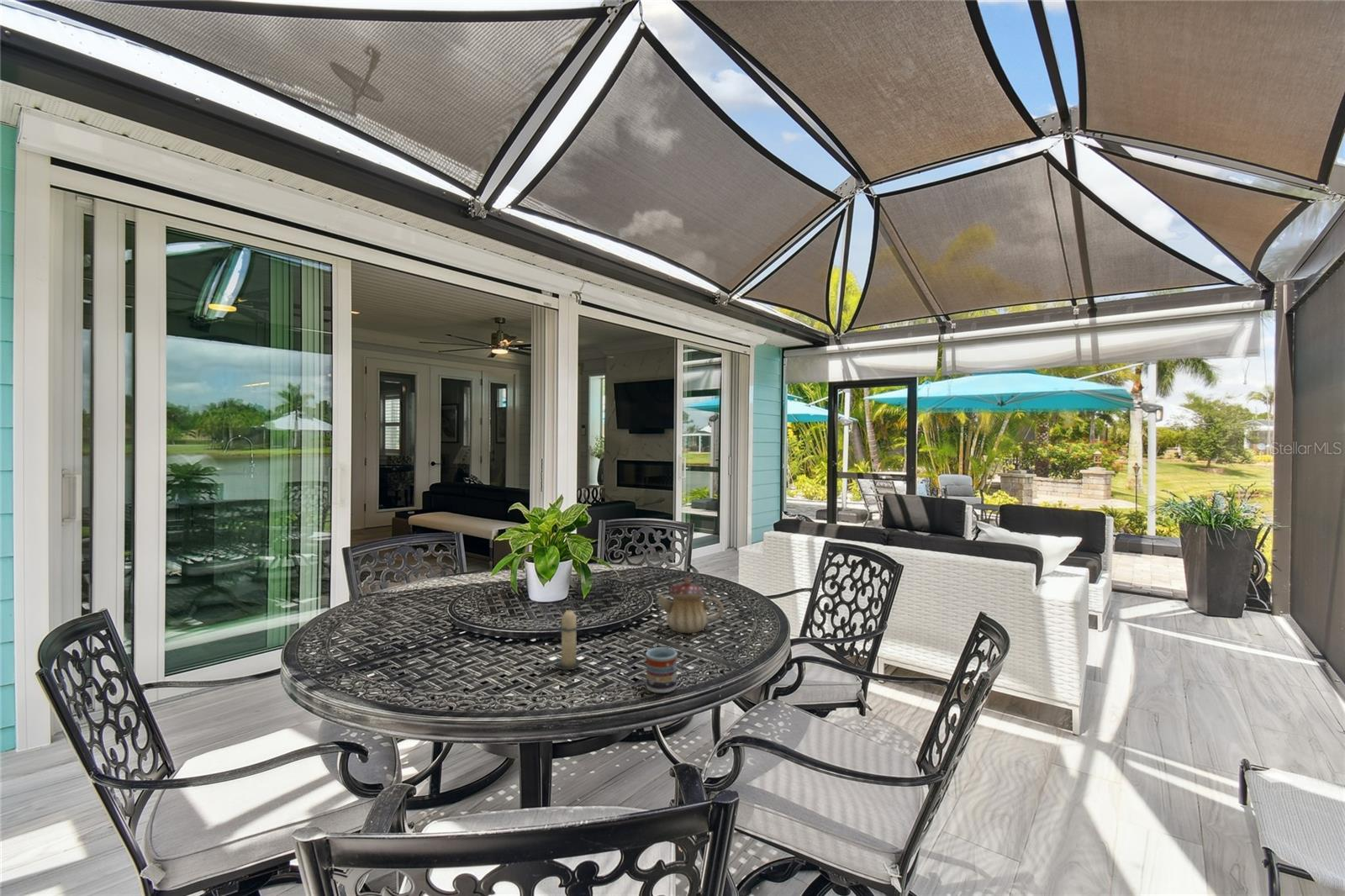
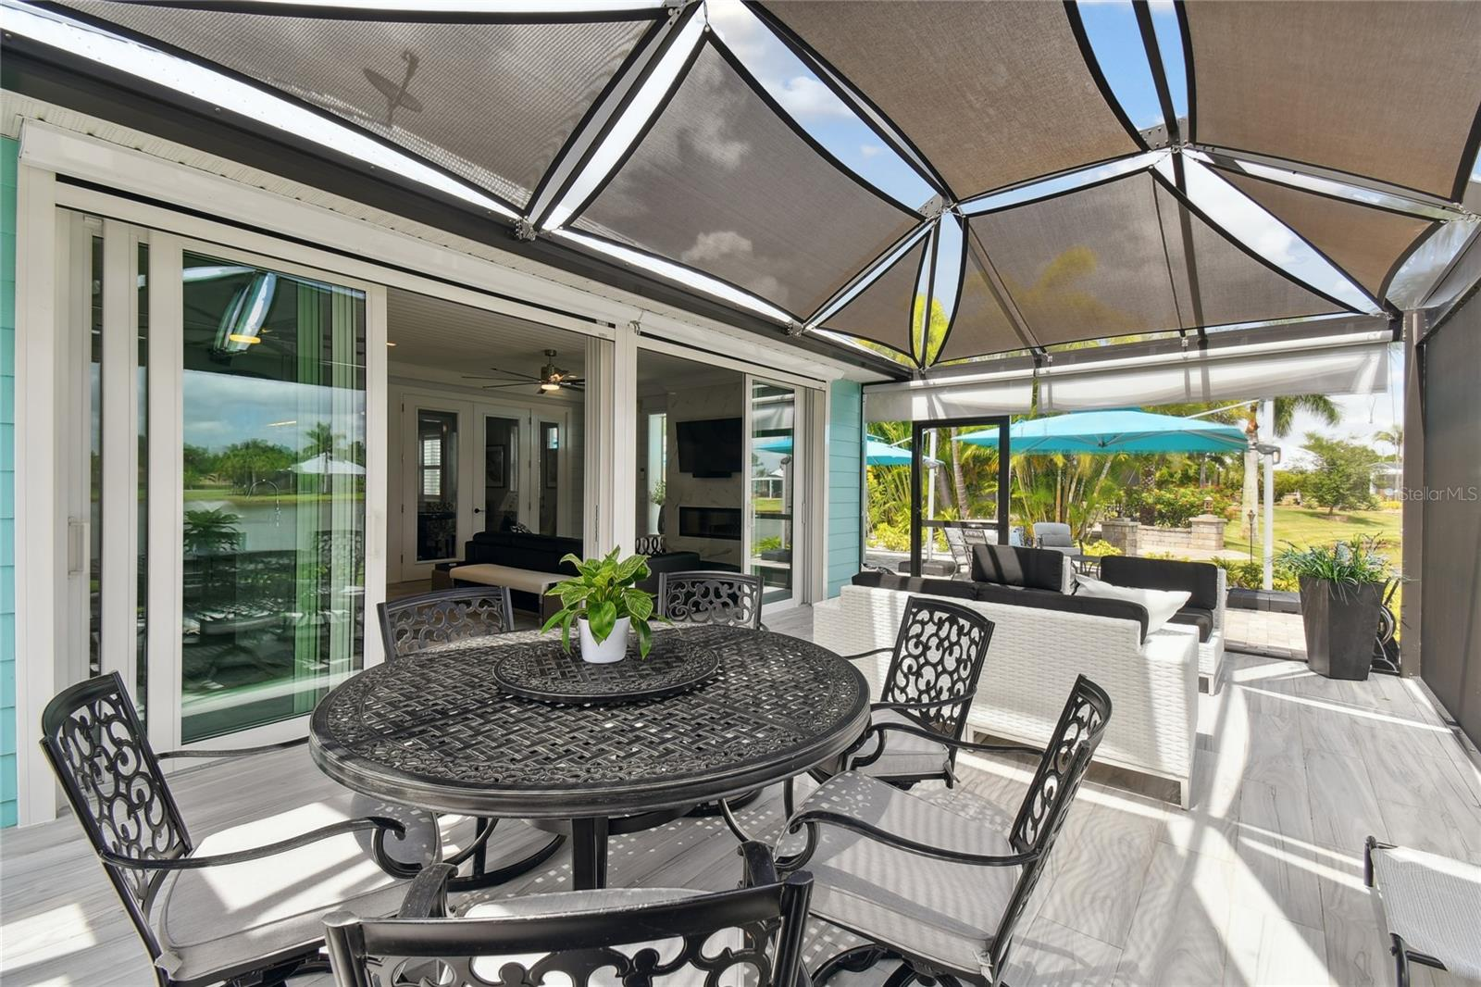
- candle (568, 636)
- teapot (689, 602)
- cup (662, 667)
